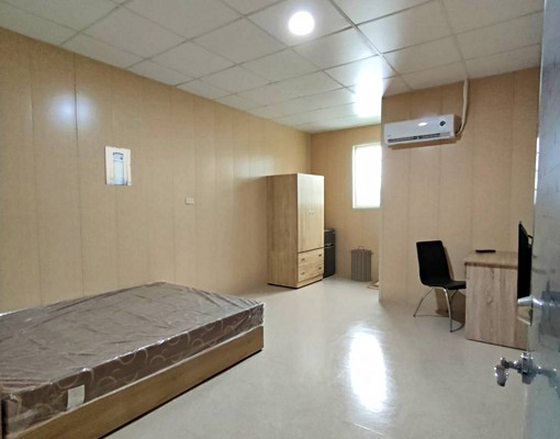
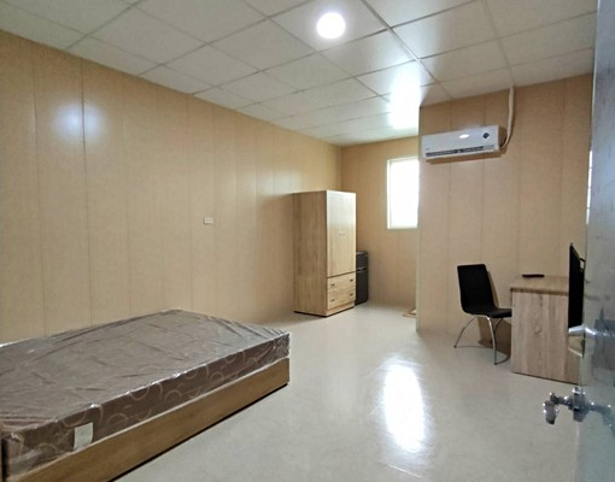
- wall art (117, 166)
- laundry hamper (361, 262)
